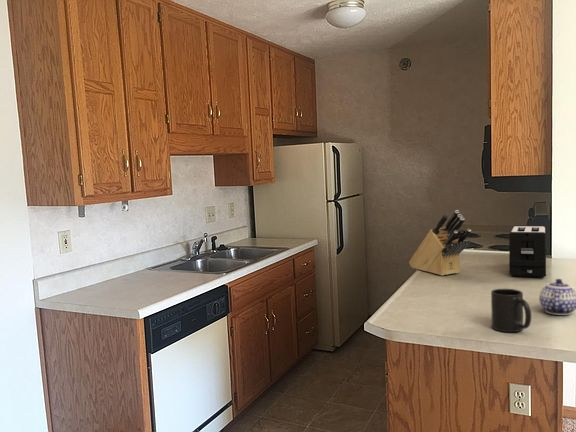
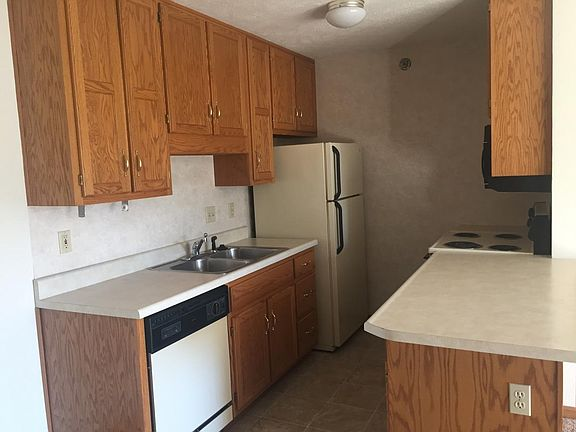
- knife block (438, 240)
- toaster (528, 250)
- mug (511, 311)
- teapot (558, 295)
